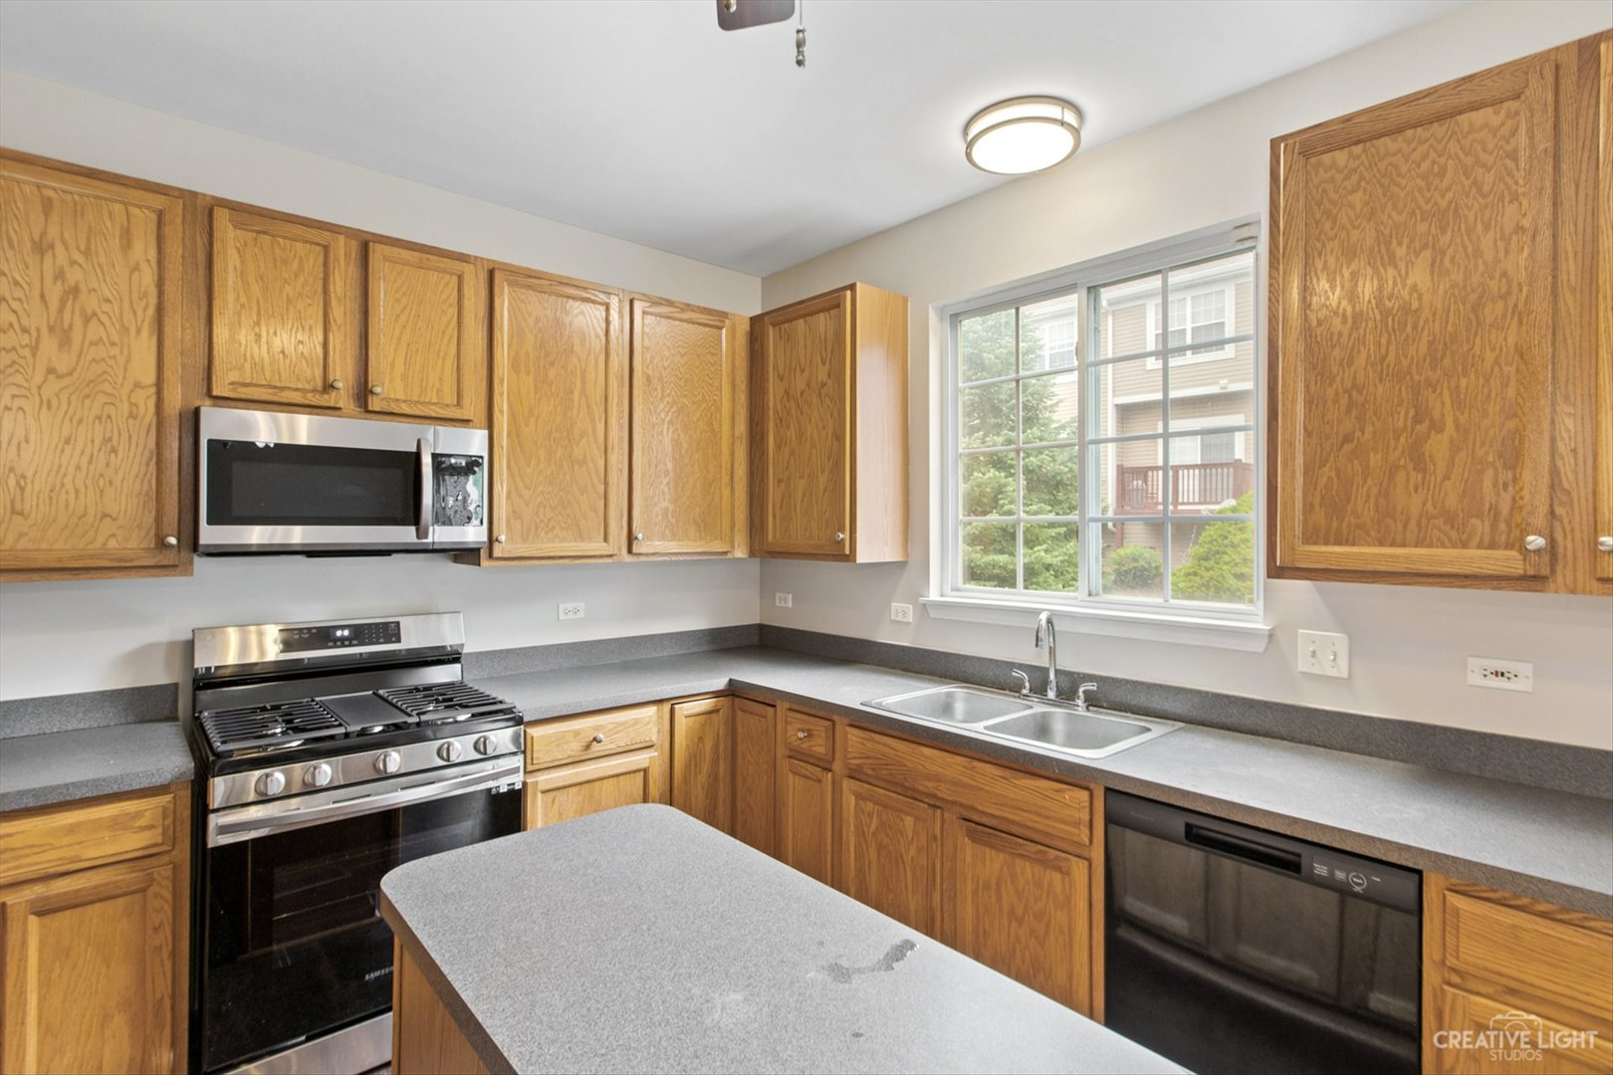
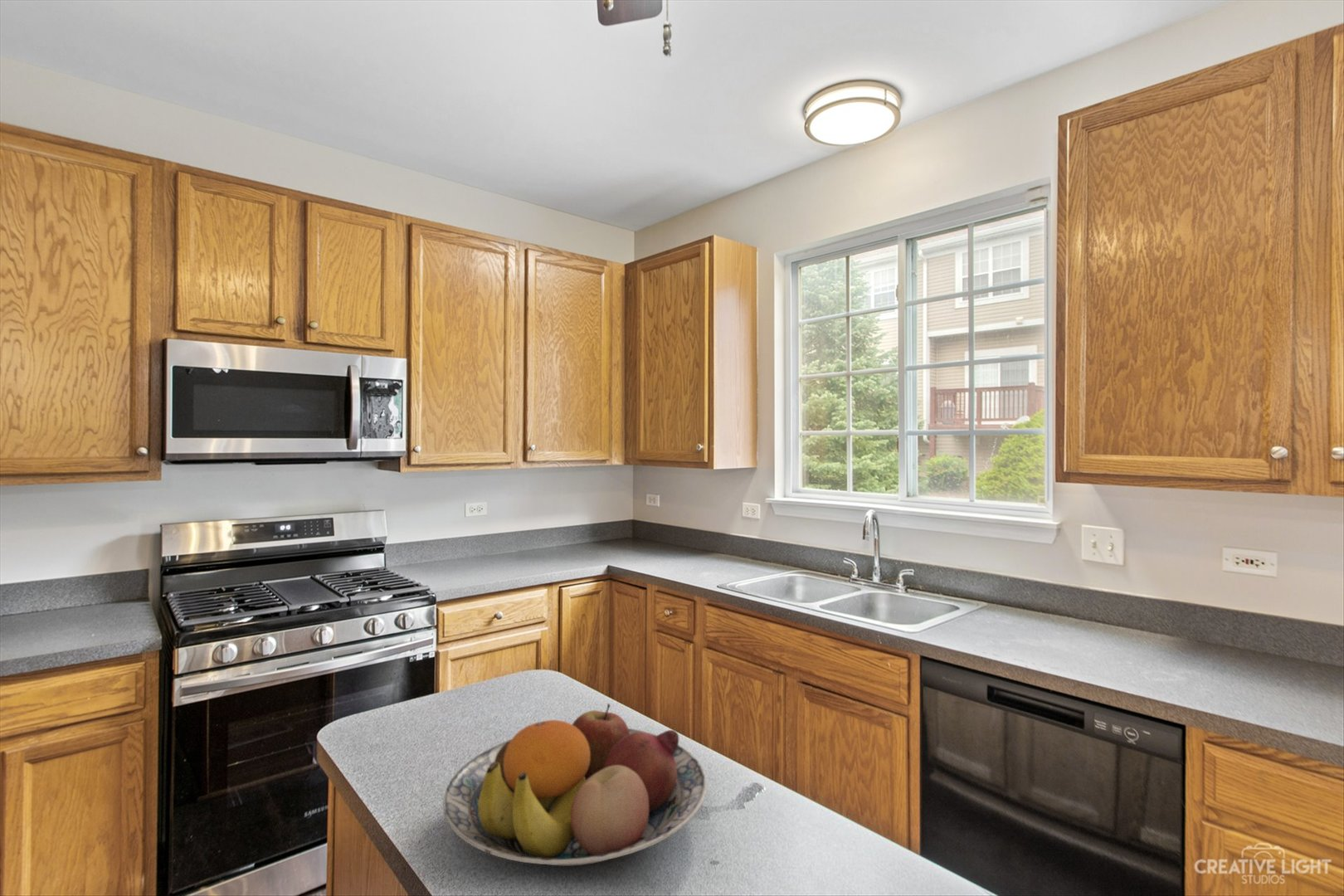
+ fruit bowl (578, 769)
